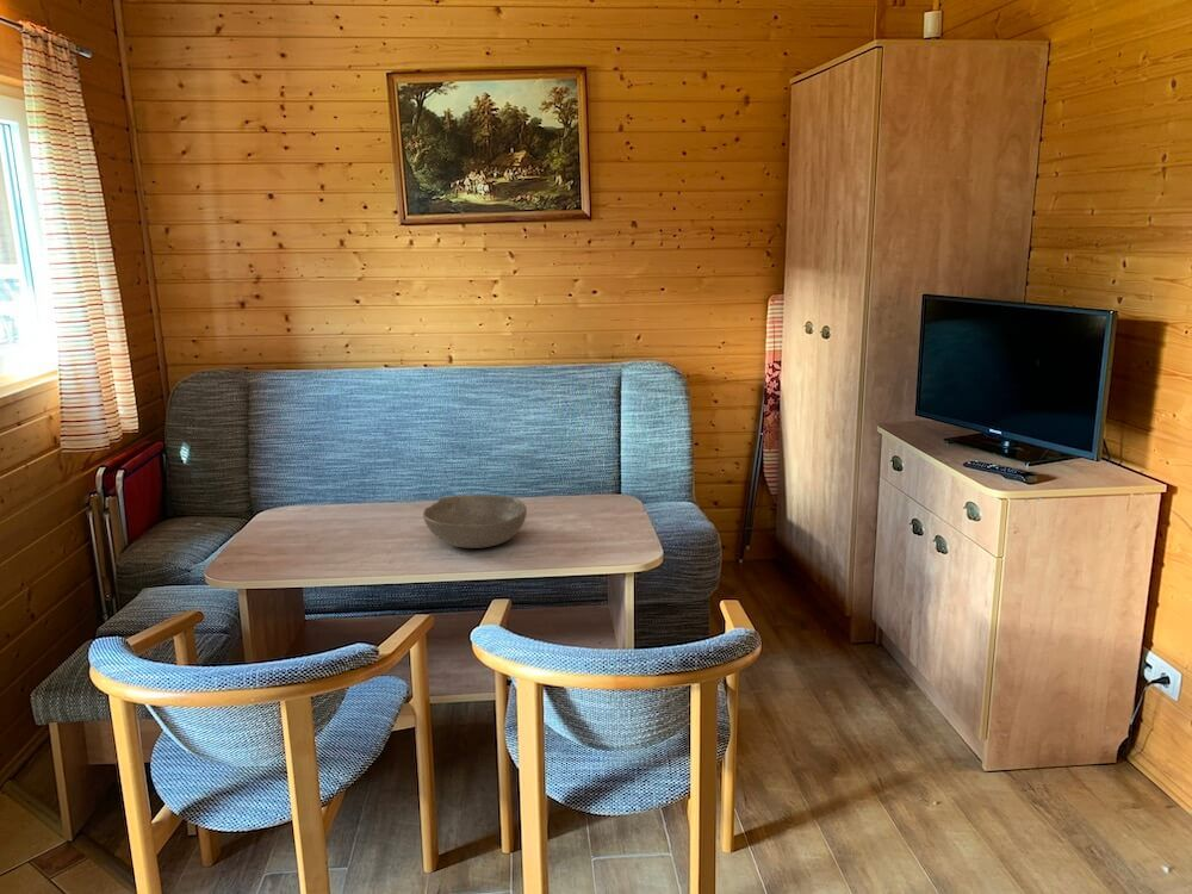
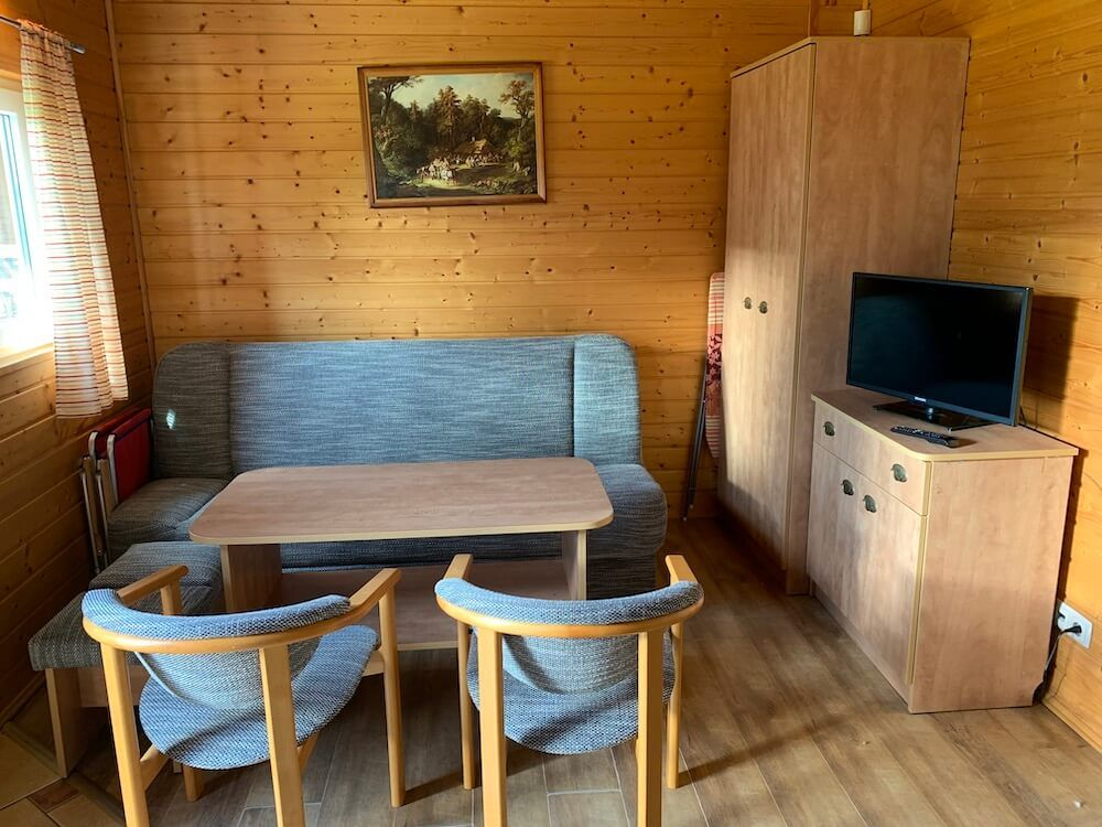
- bowl (474, 524)
